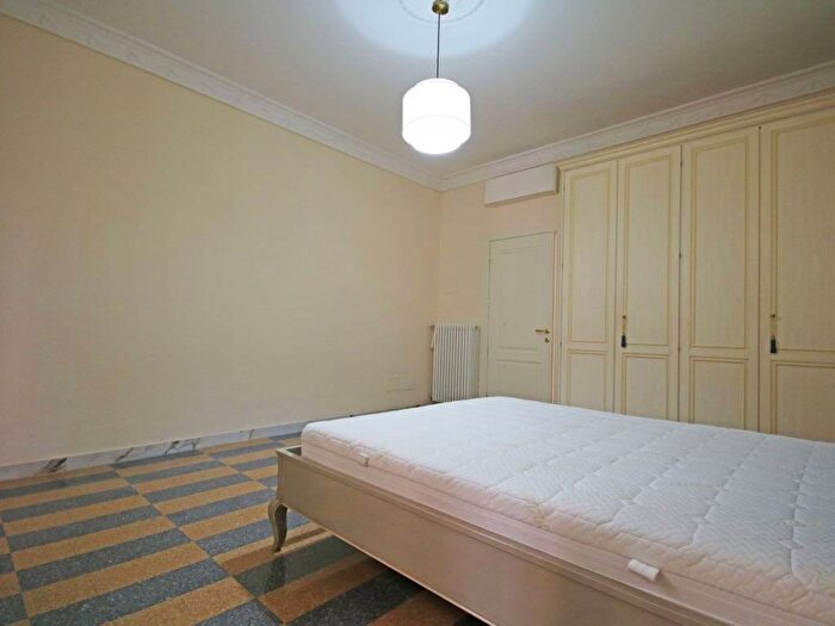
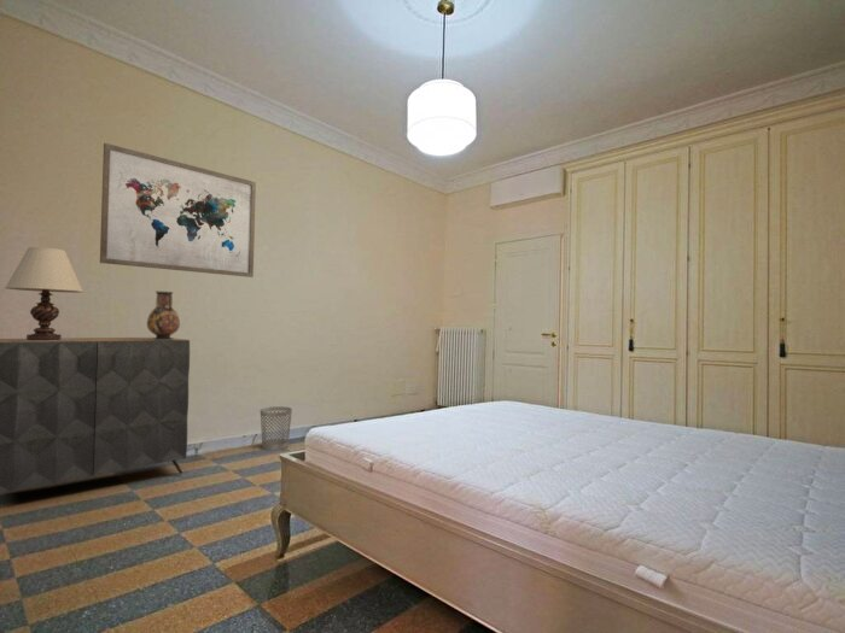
+ dresser (86, 411)
+ wastebasket (275, 428)
+ wall art (186, 217)
+ table lamp (45, 294)
+ vase (163, 315)
